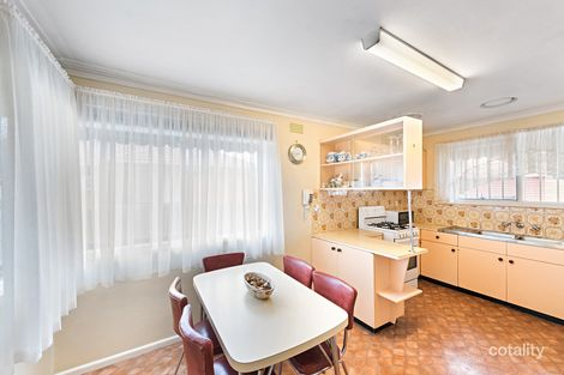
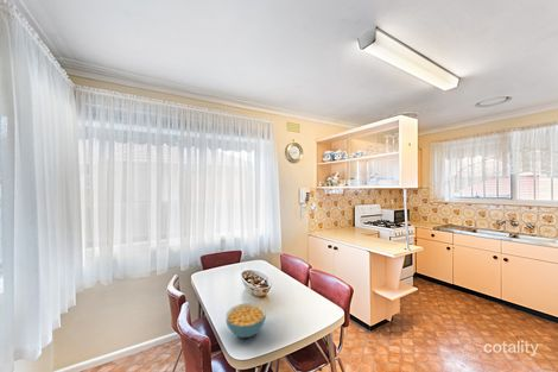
+ cereal bowl (246, 323)
